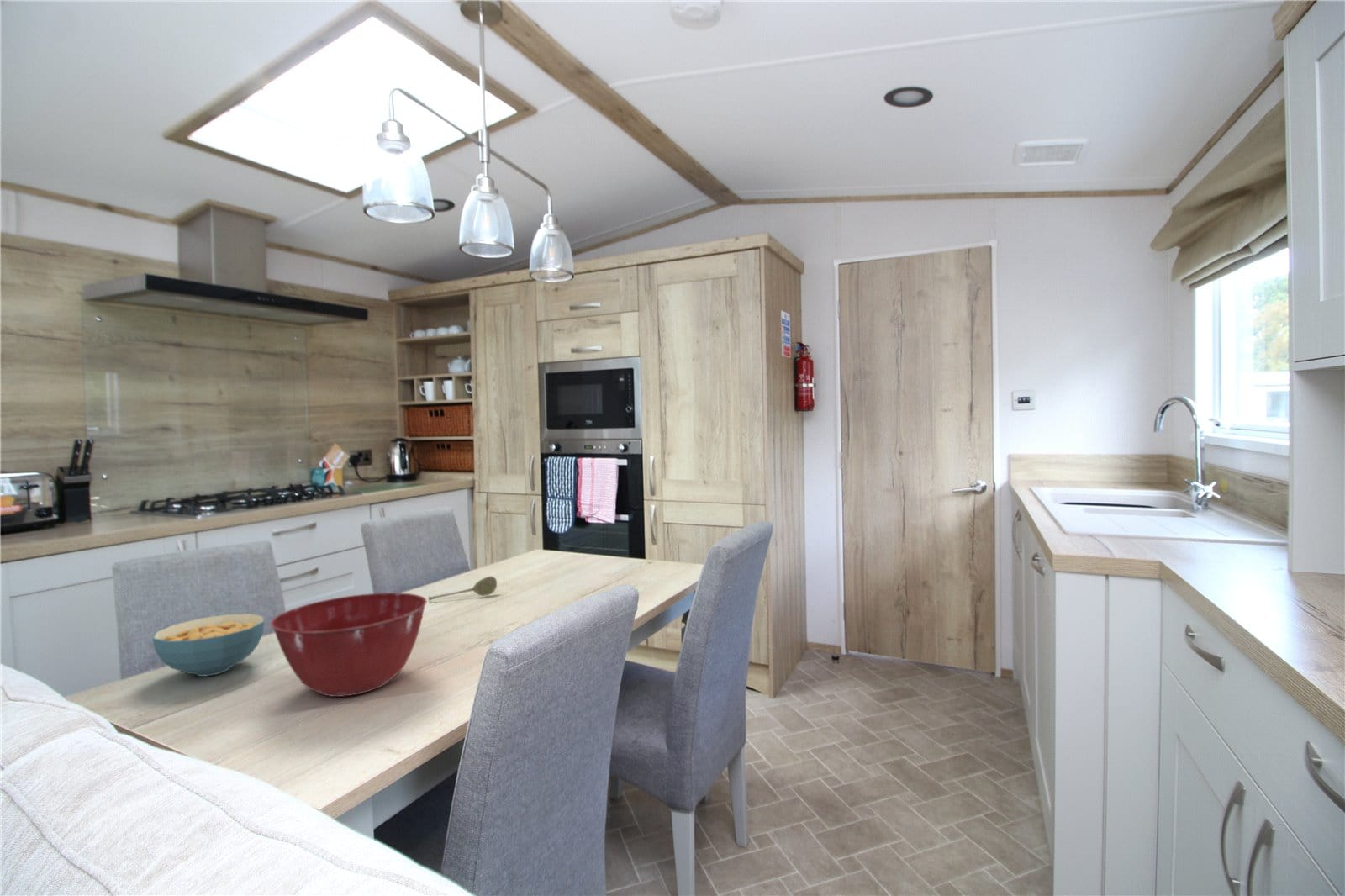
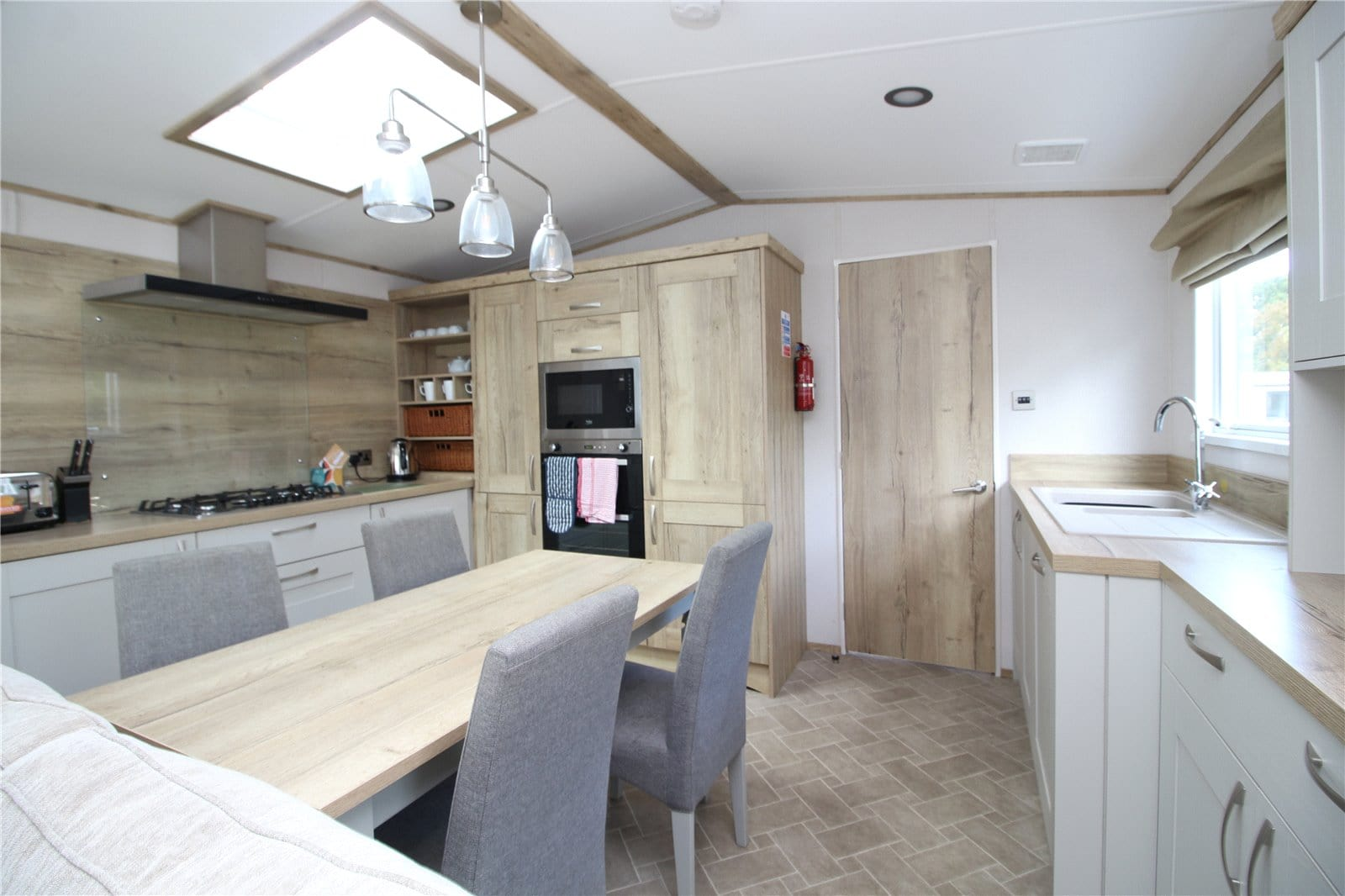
- cereal bowl (212, 649)
- mixing bowl (353, 646)
- soupspoon (463, 590)
